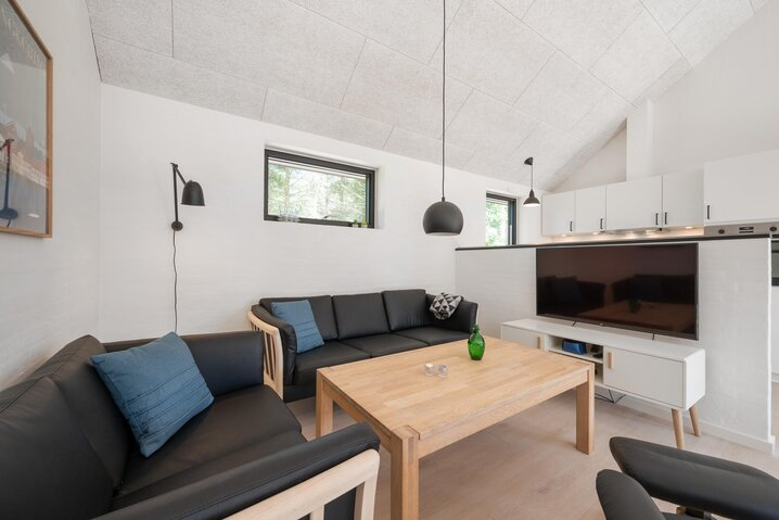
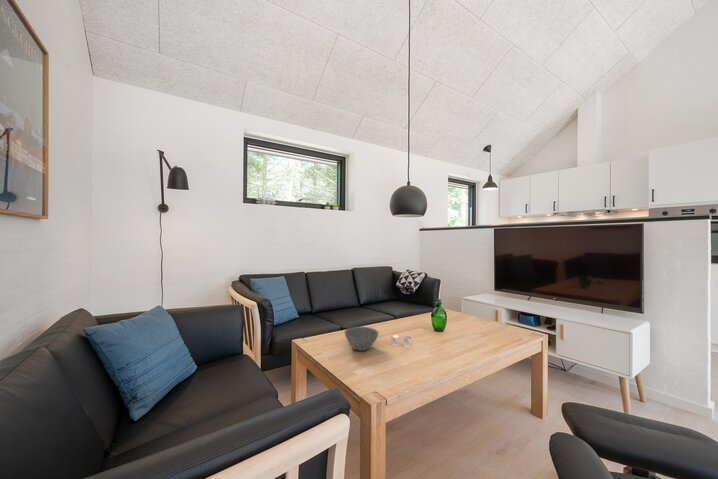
+ bowl (361, 339)
